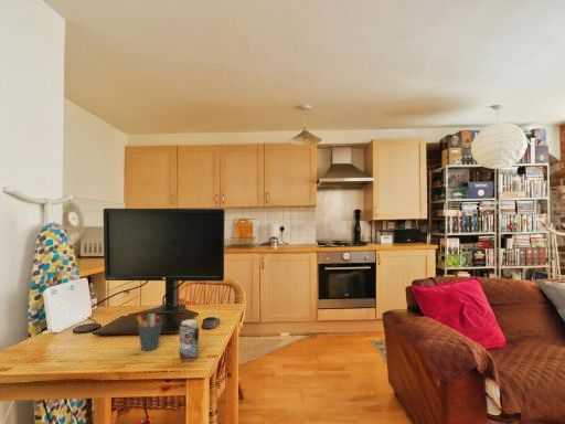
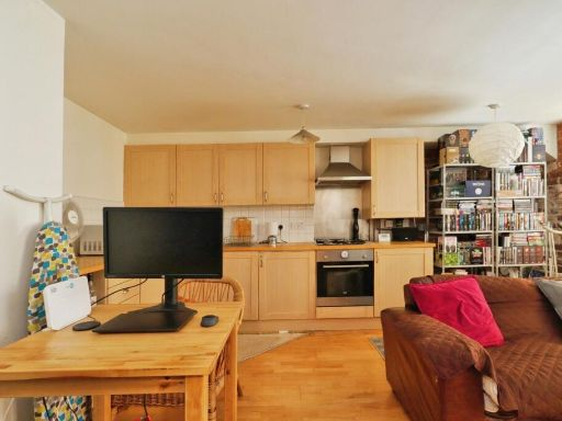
- pen holder (149, 329)
- beverage can (189, 339)
